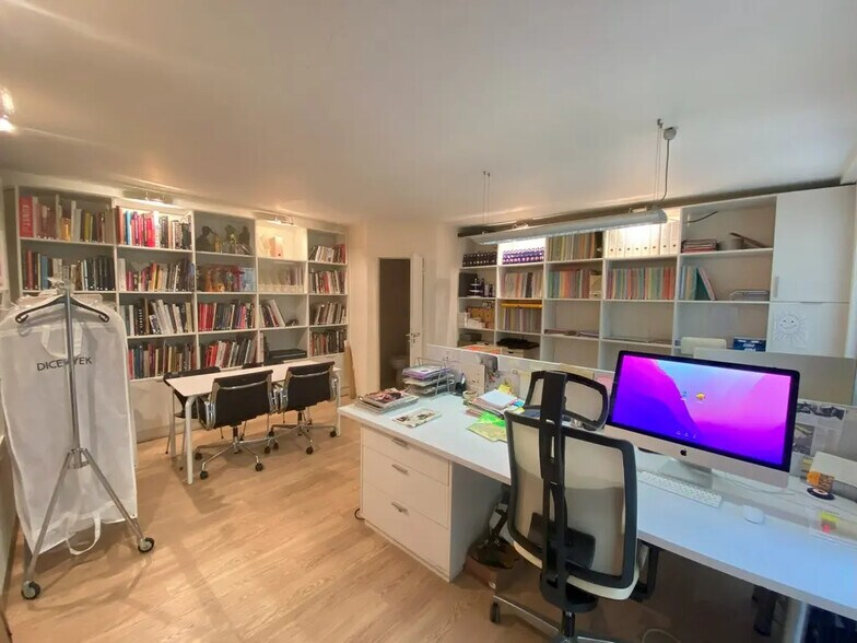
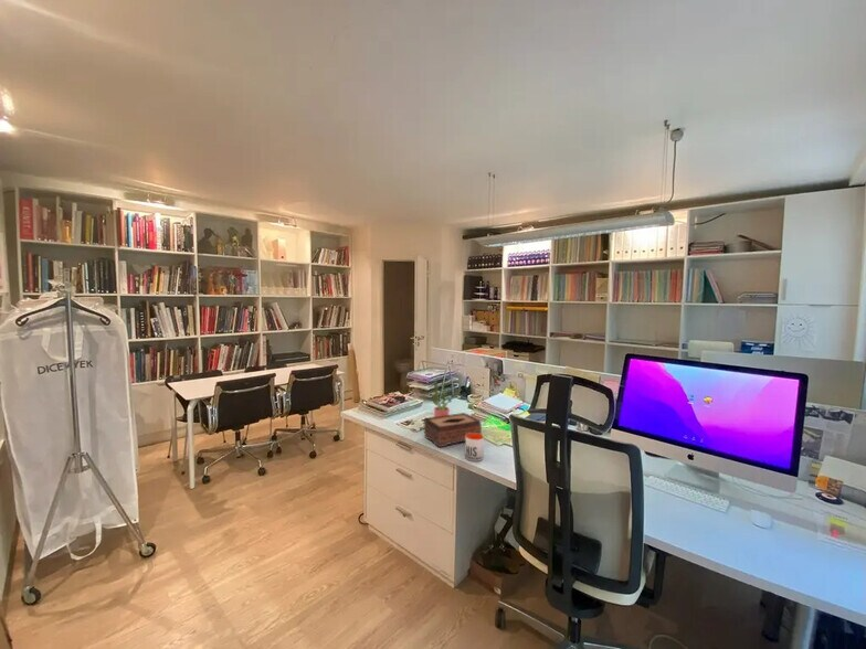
+ mug (473, 445)
+ potted plant (442, 398)
+ tissue box (452, 428)
